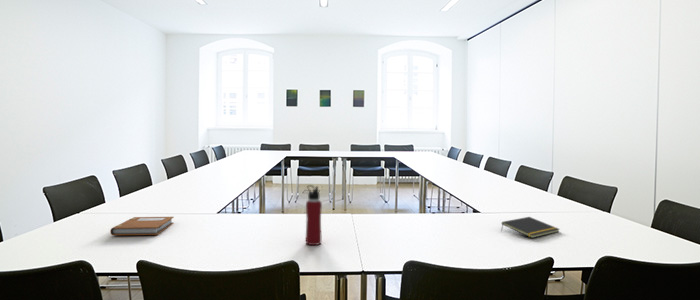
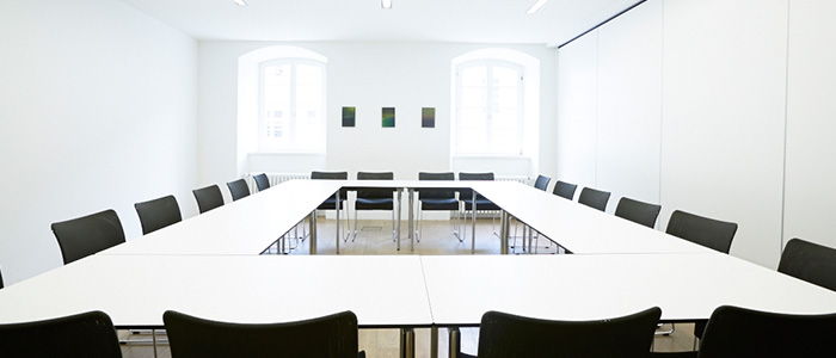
- notepad (530, 226)
- notebook (144, 225)
- water bottle (313, 214)
